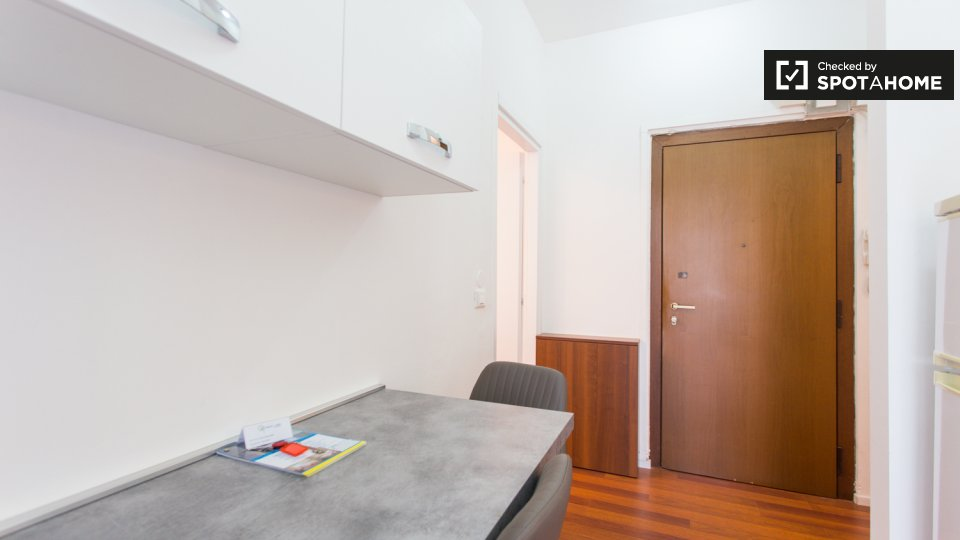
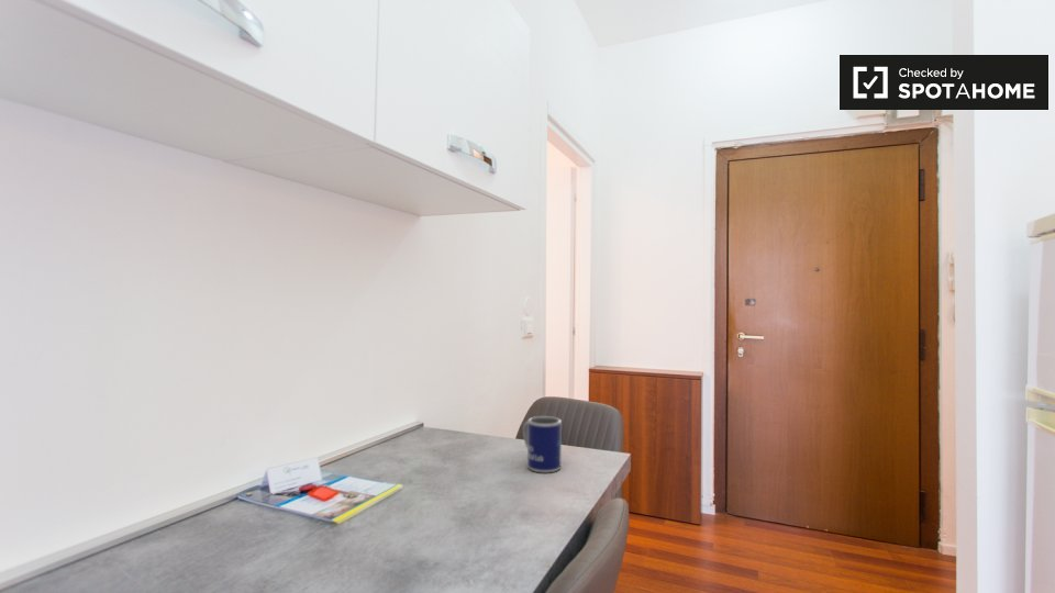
+ mug (538, 441)
